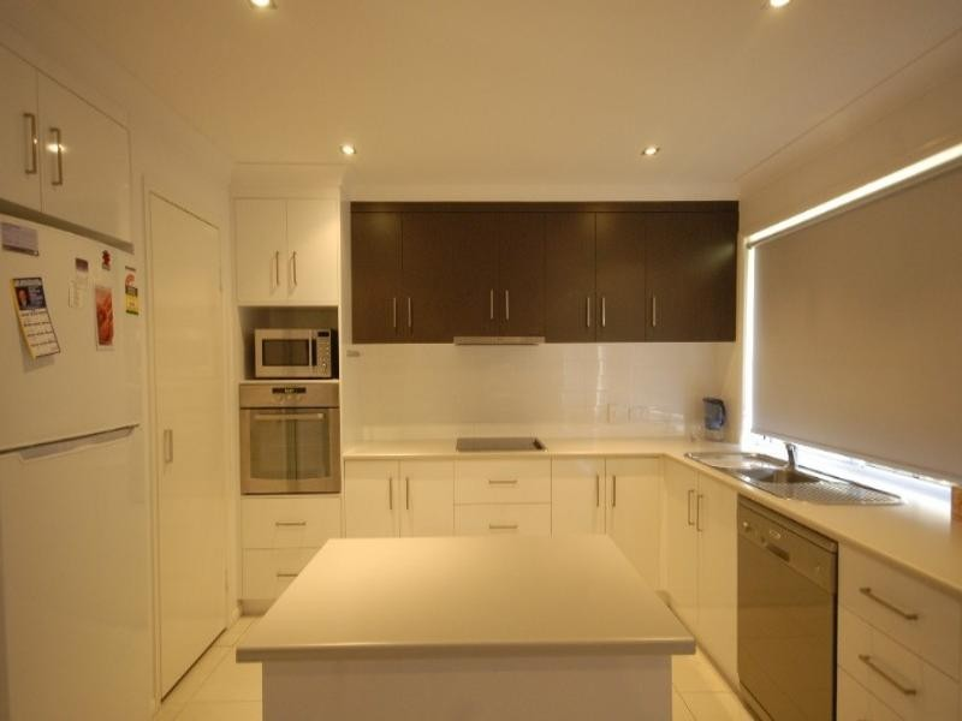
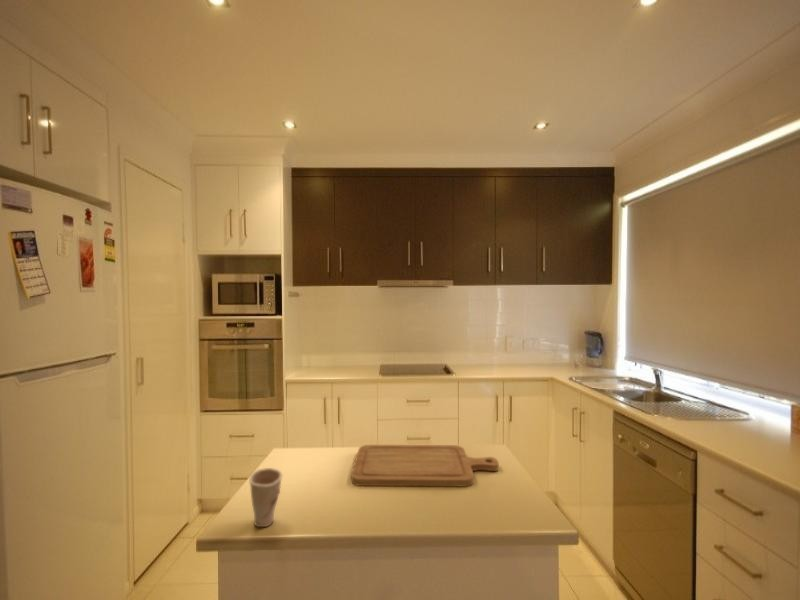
+ chopping board (426, 463)
+ cup (266, 499)
